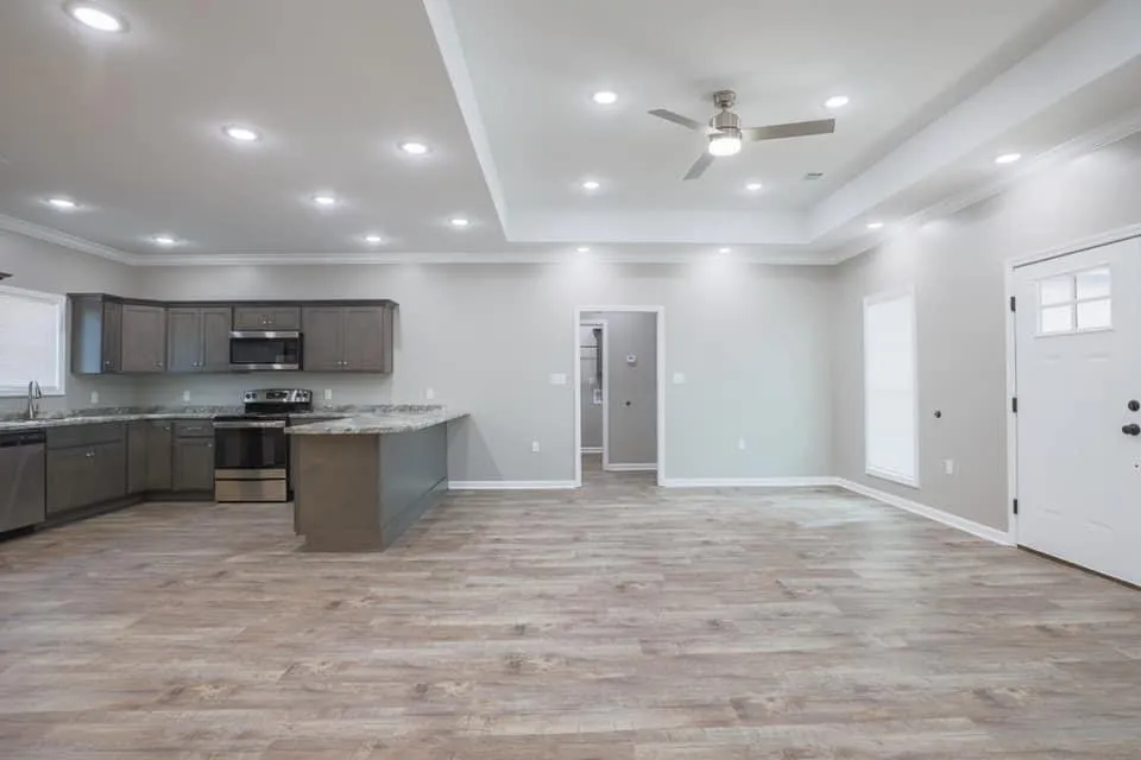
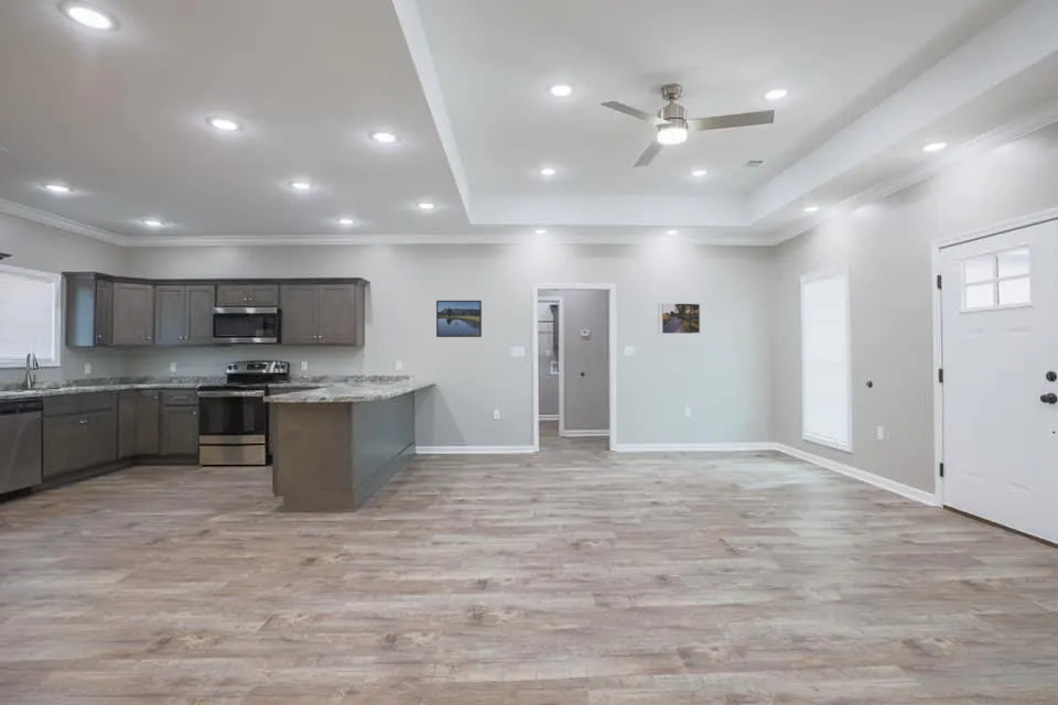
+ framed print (458, 318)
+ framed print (679, 318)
